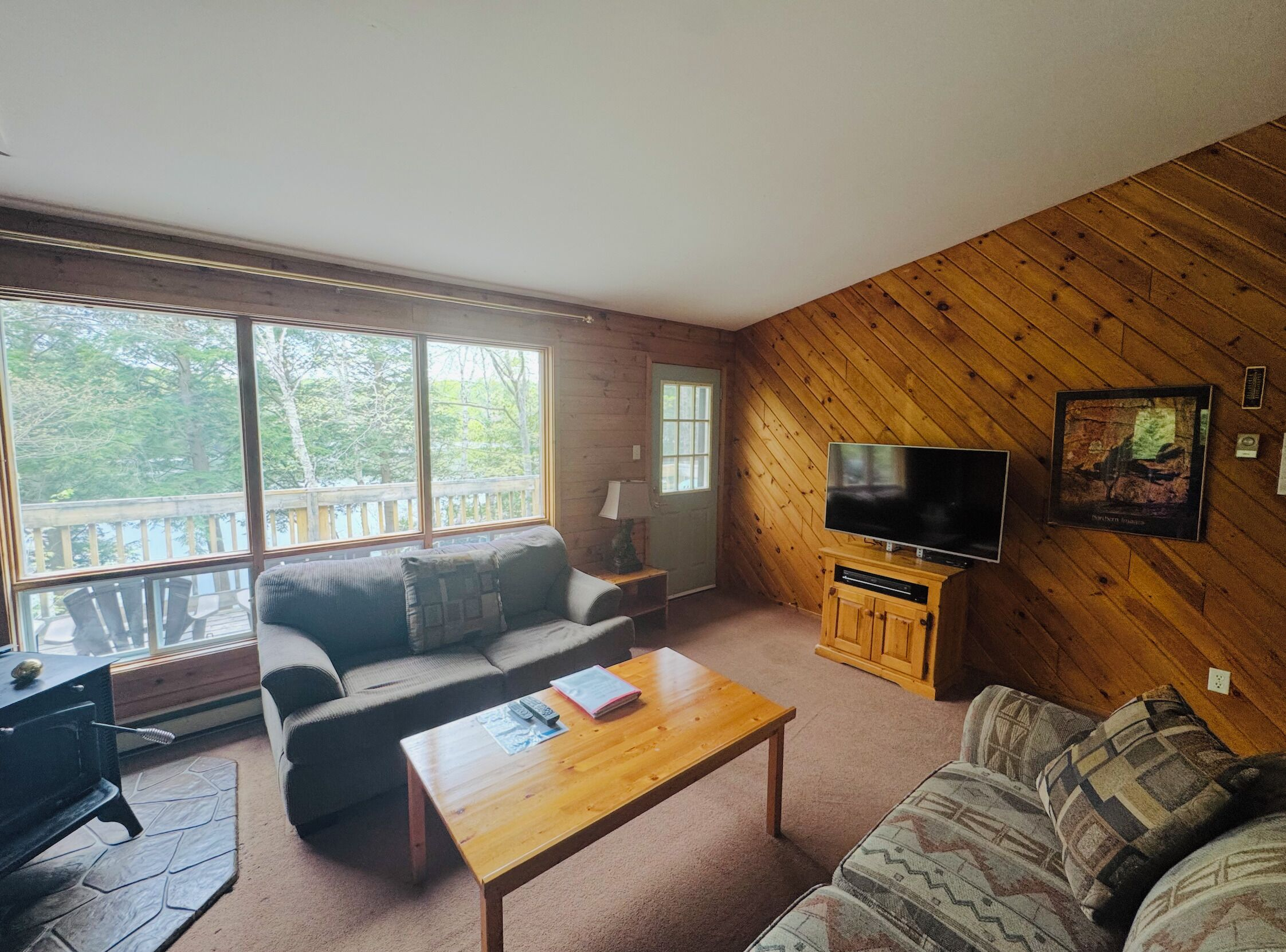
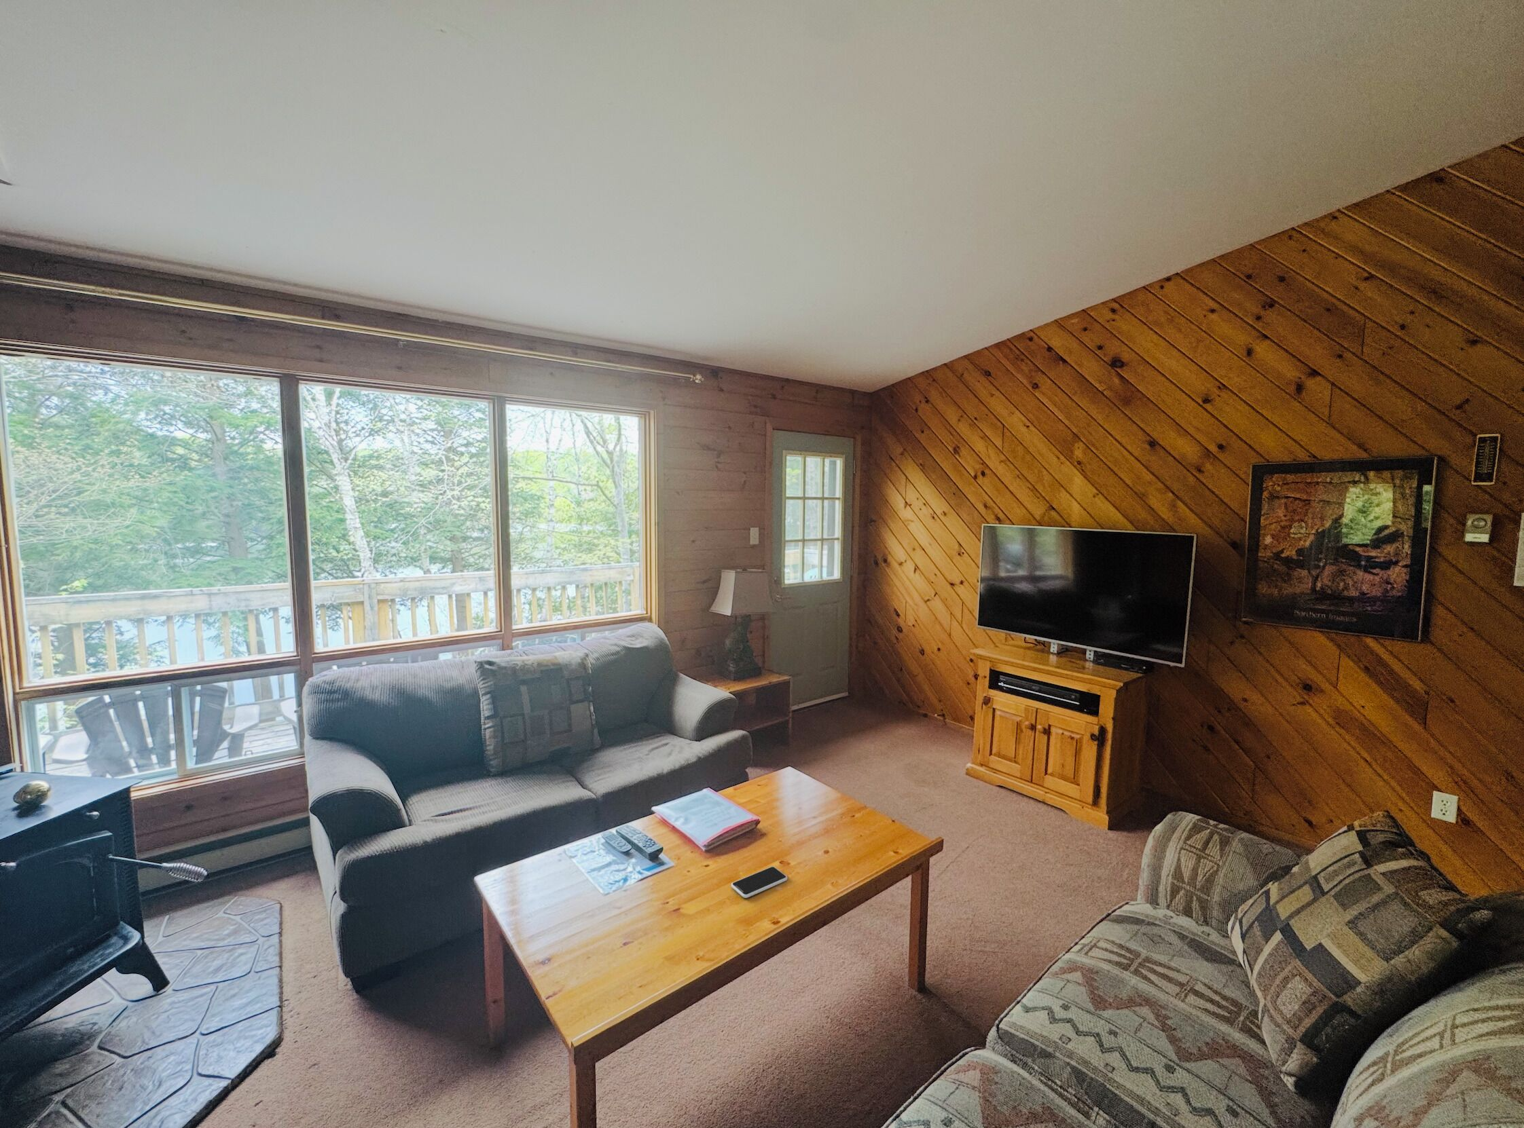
+ smartphone (760, 880)
